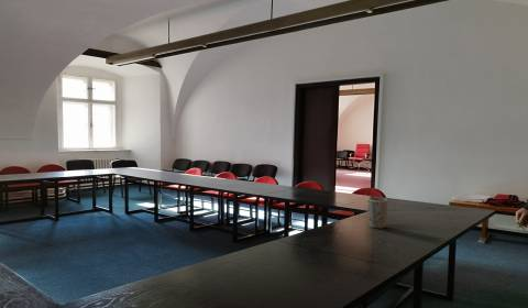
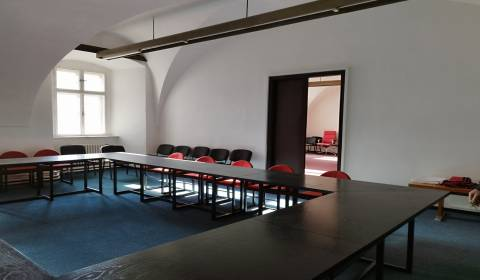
- plant pot (376, 212)
